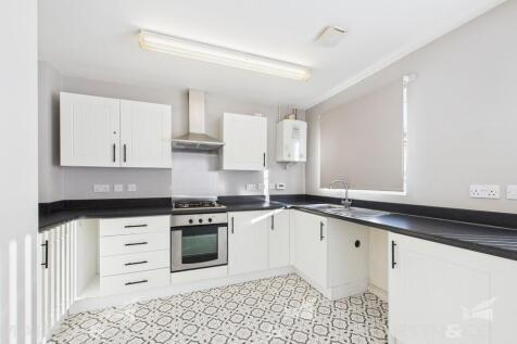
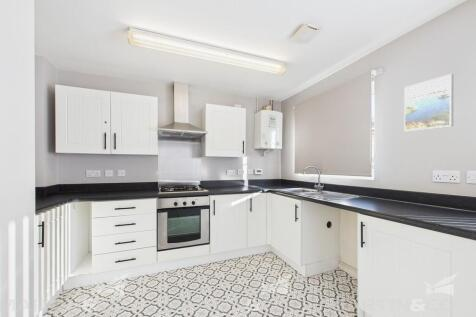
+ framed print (426, 105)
